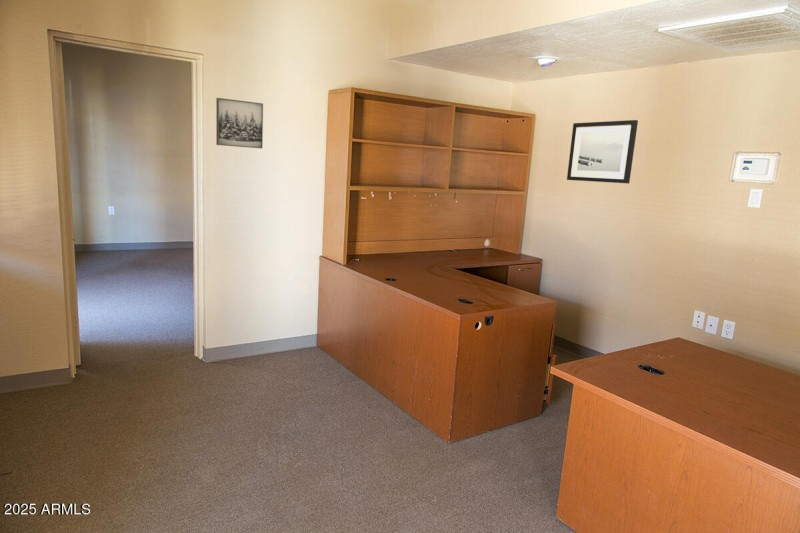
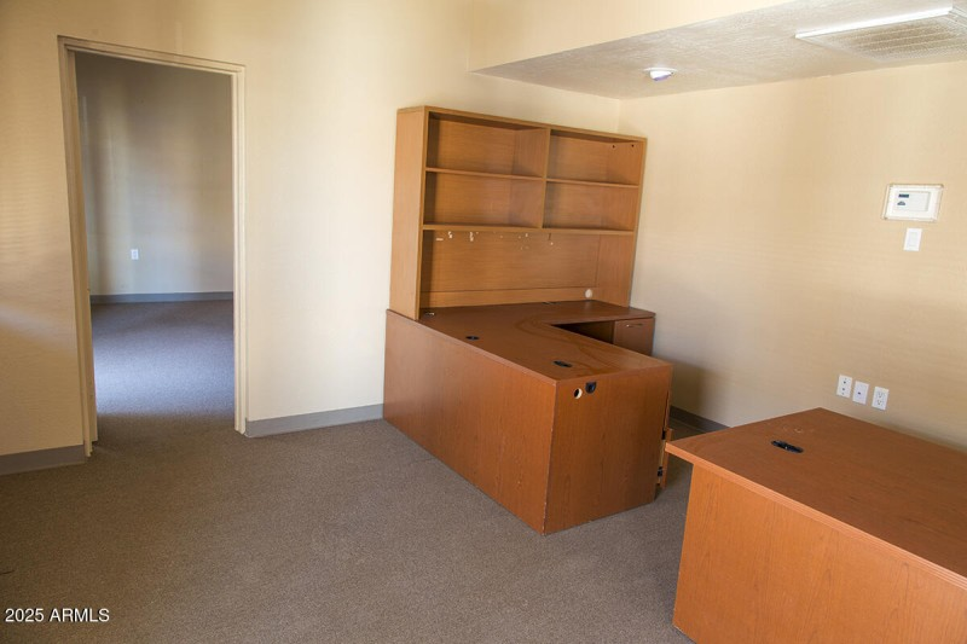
- wall art (240, 123)
- wall art (600, 152)
